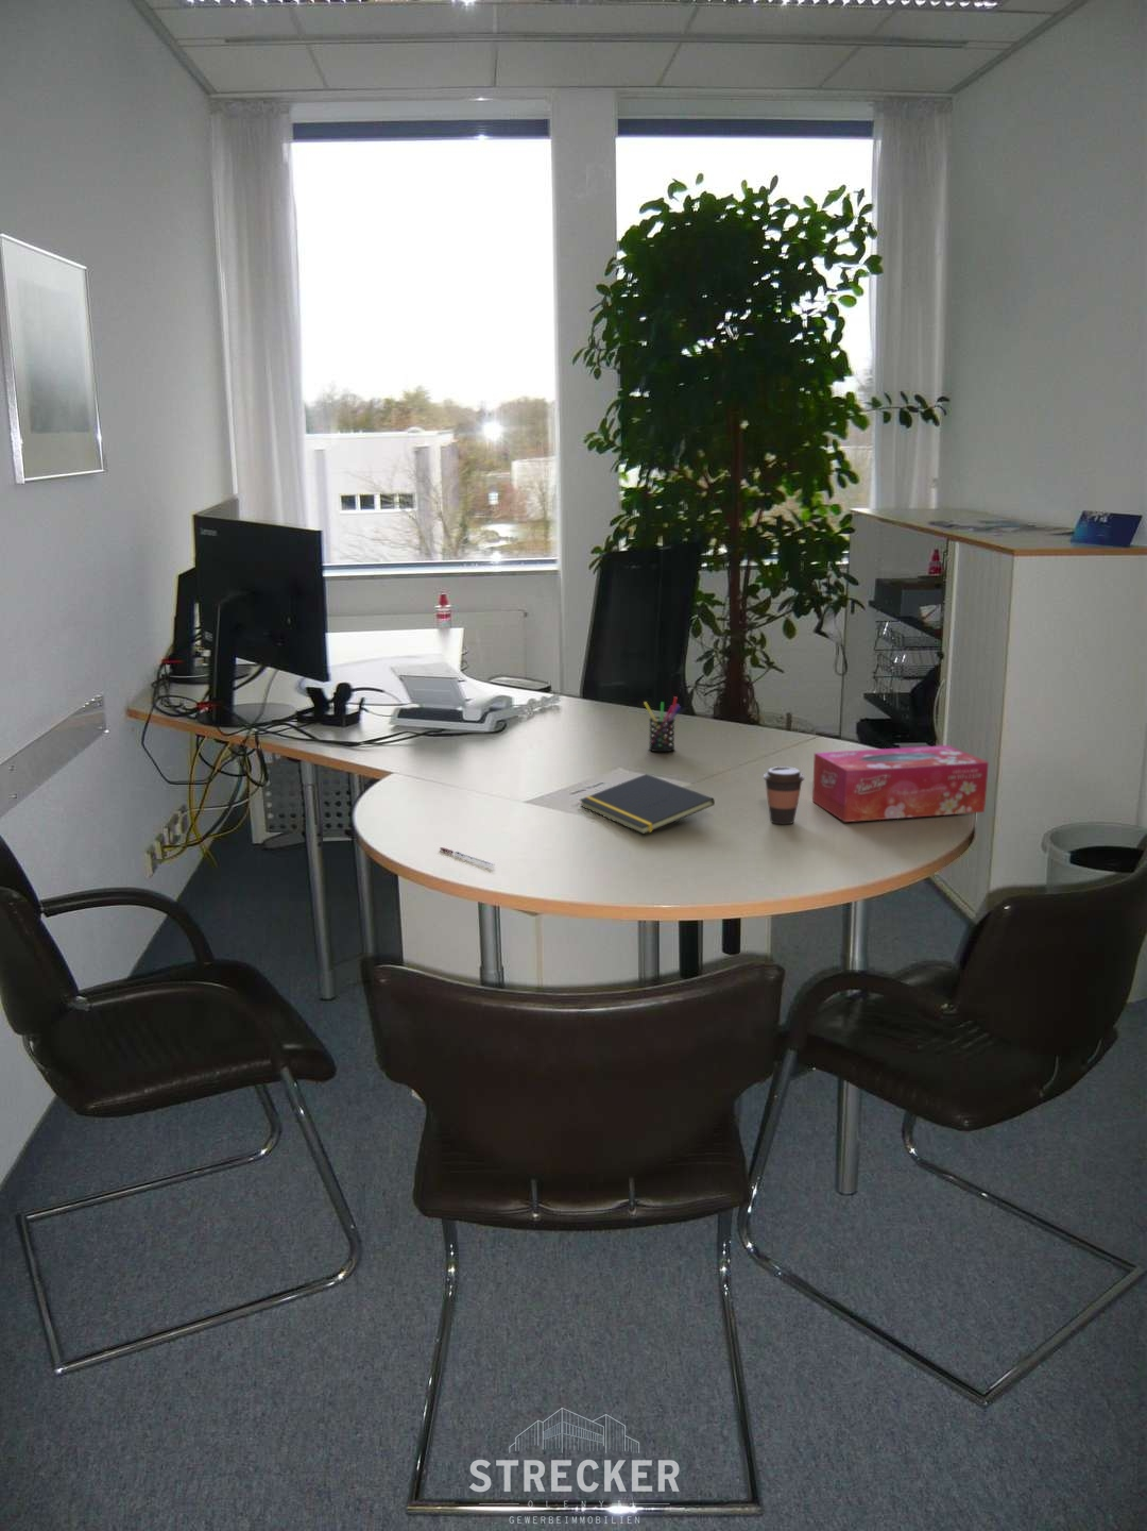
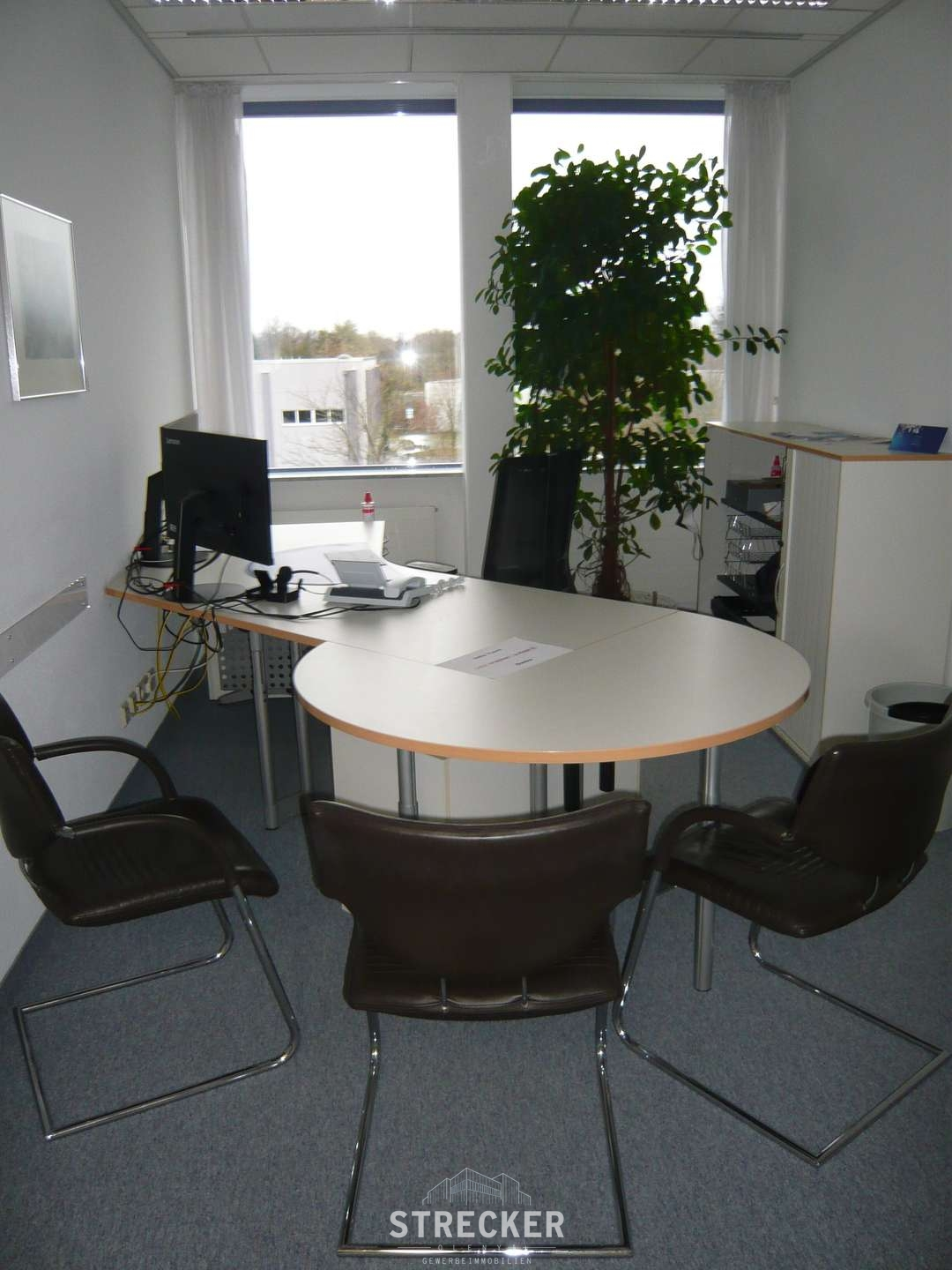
- notepad (645, 802)
- coffee cup (783, 796)
- pen holder (663, 722)
- pen (466, 856)
- tissue box (898, 781)
